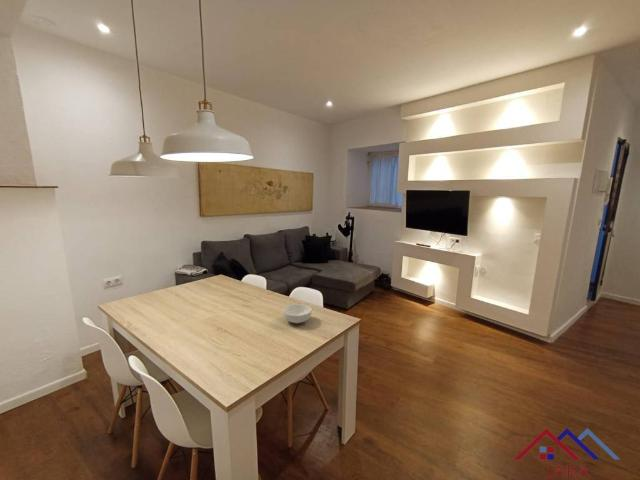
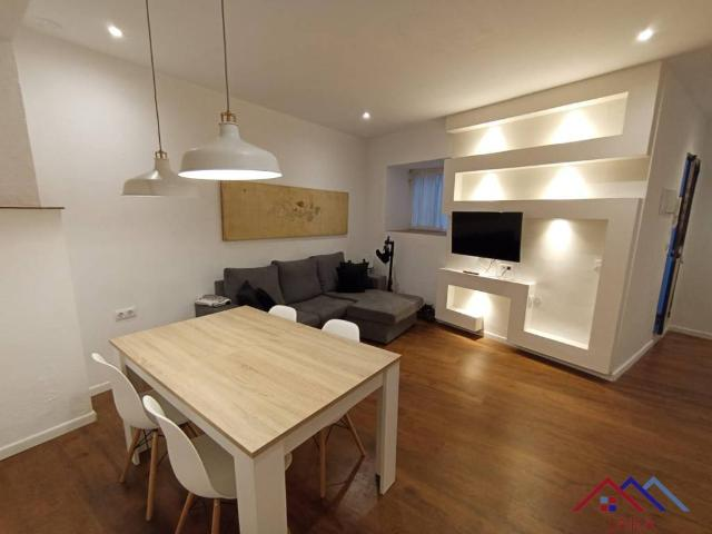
- cereal bowl (297, 314)
